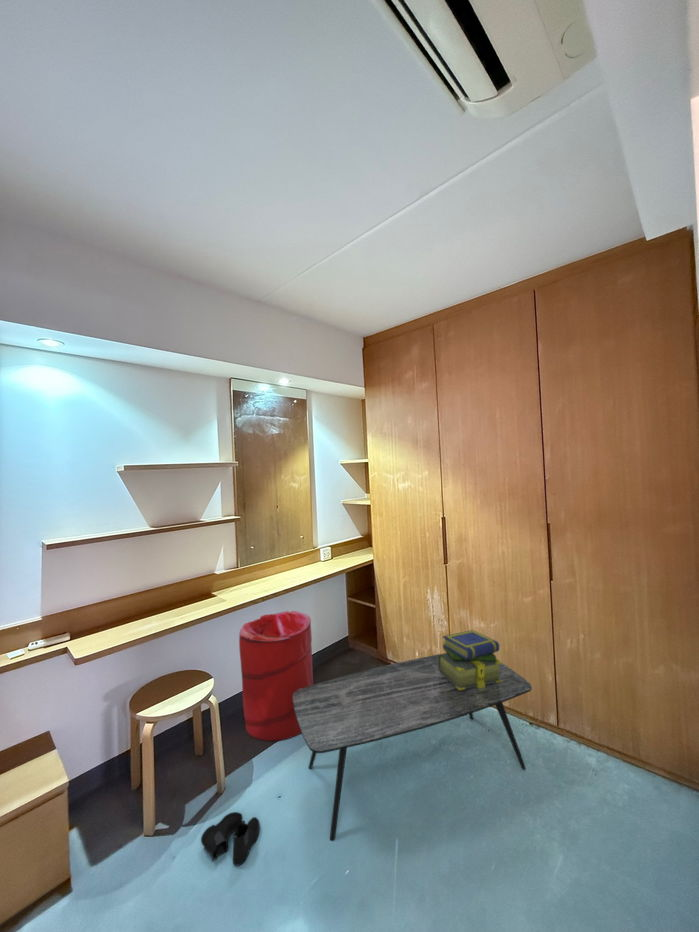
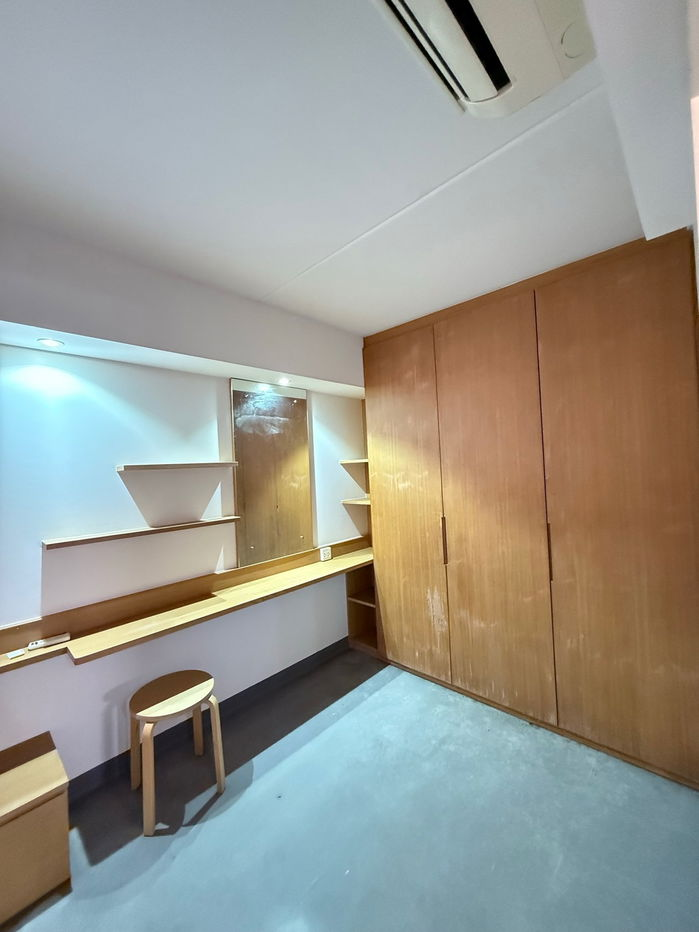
- stack of books (469, 656)
- coffee table (413, 728)
- laundry hamper (277, 668)
- boots (228, 829)
